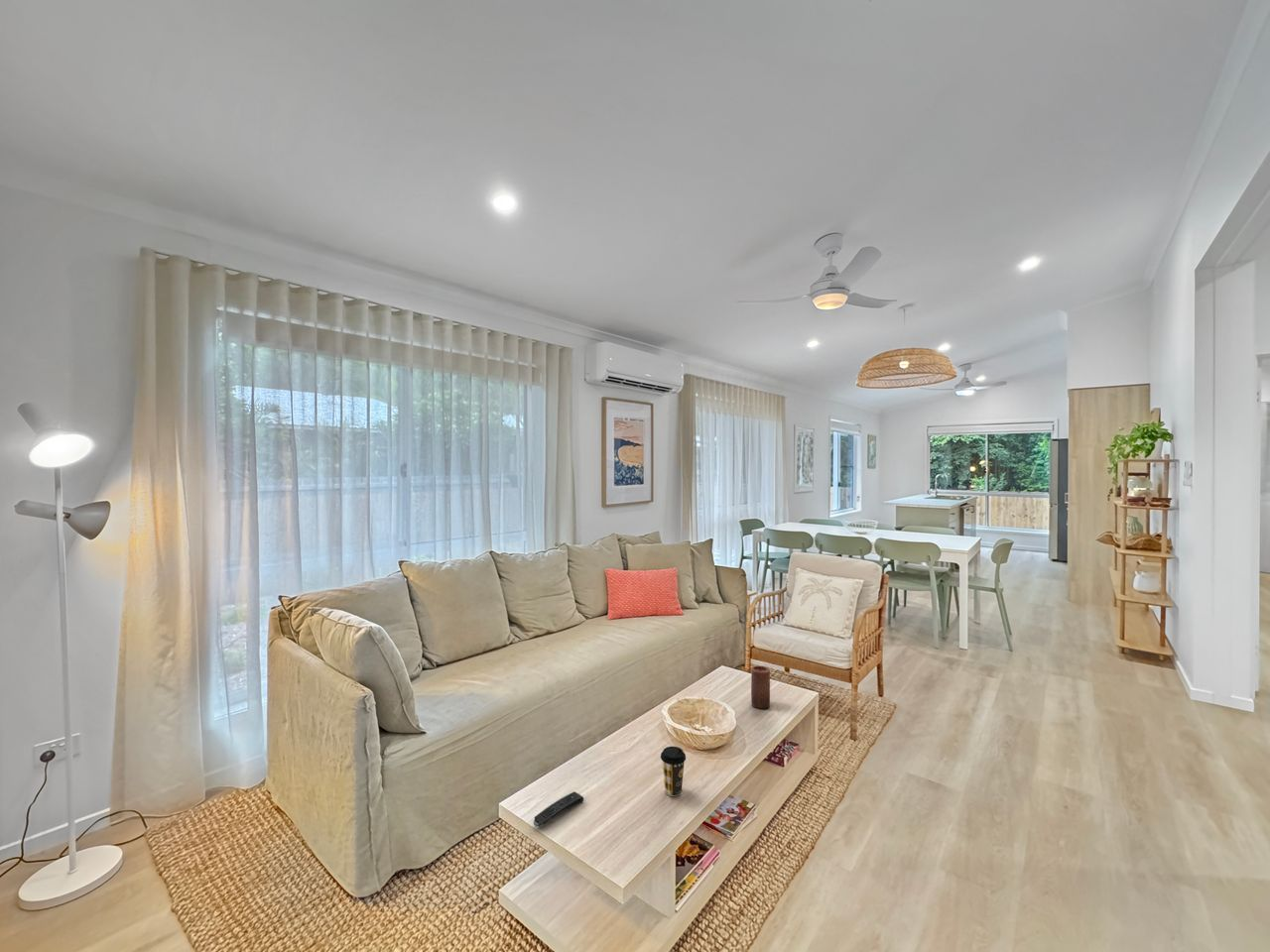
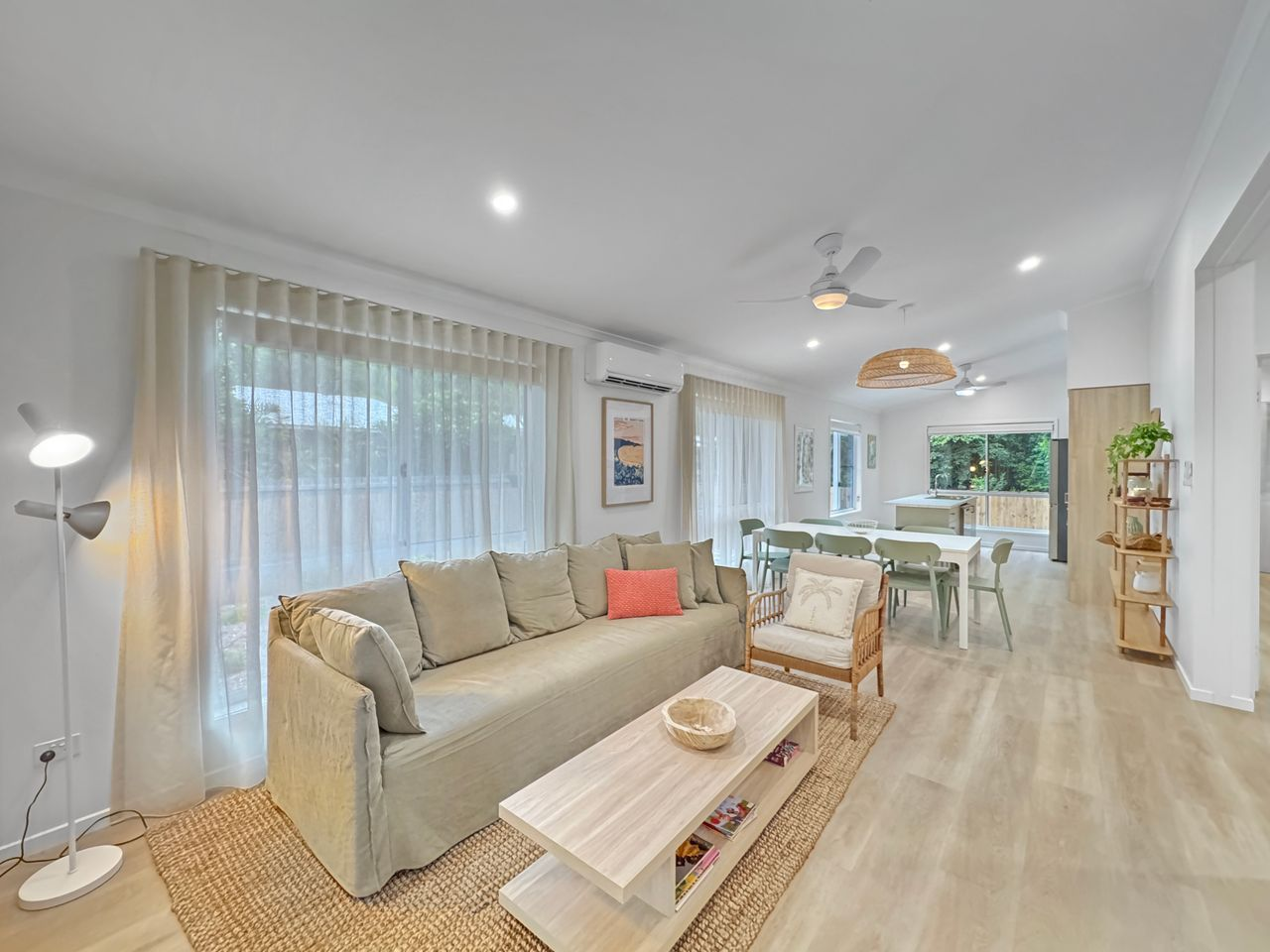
- candle (760, 686)
- coffee cup (673, 771)
- remote control (558, 808)
